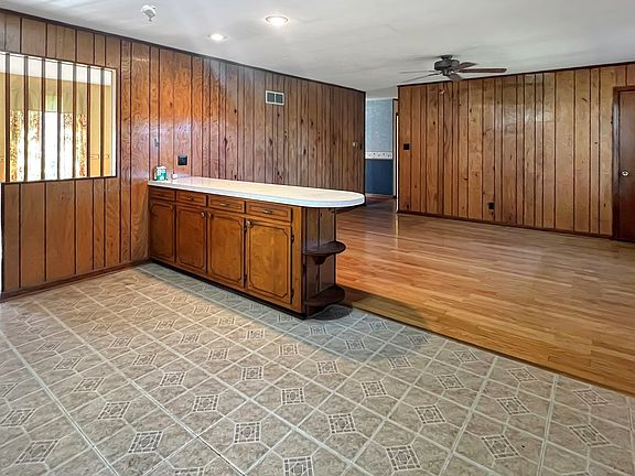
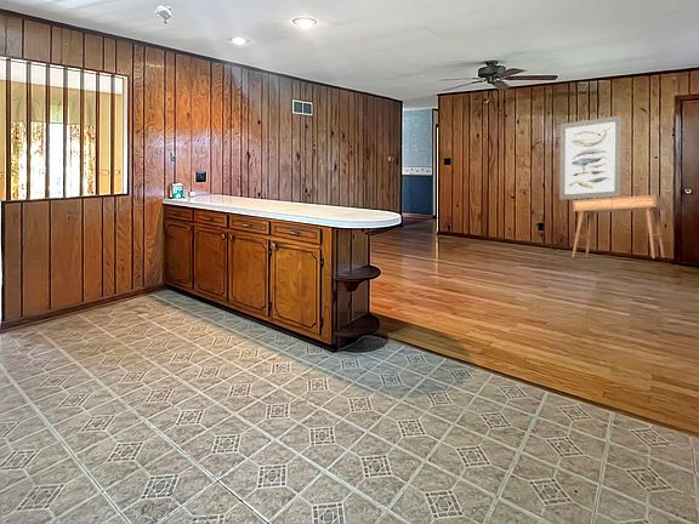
+ wall art (589, 159)
+ desk (616, 211)
